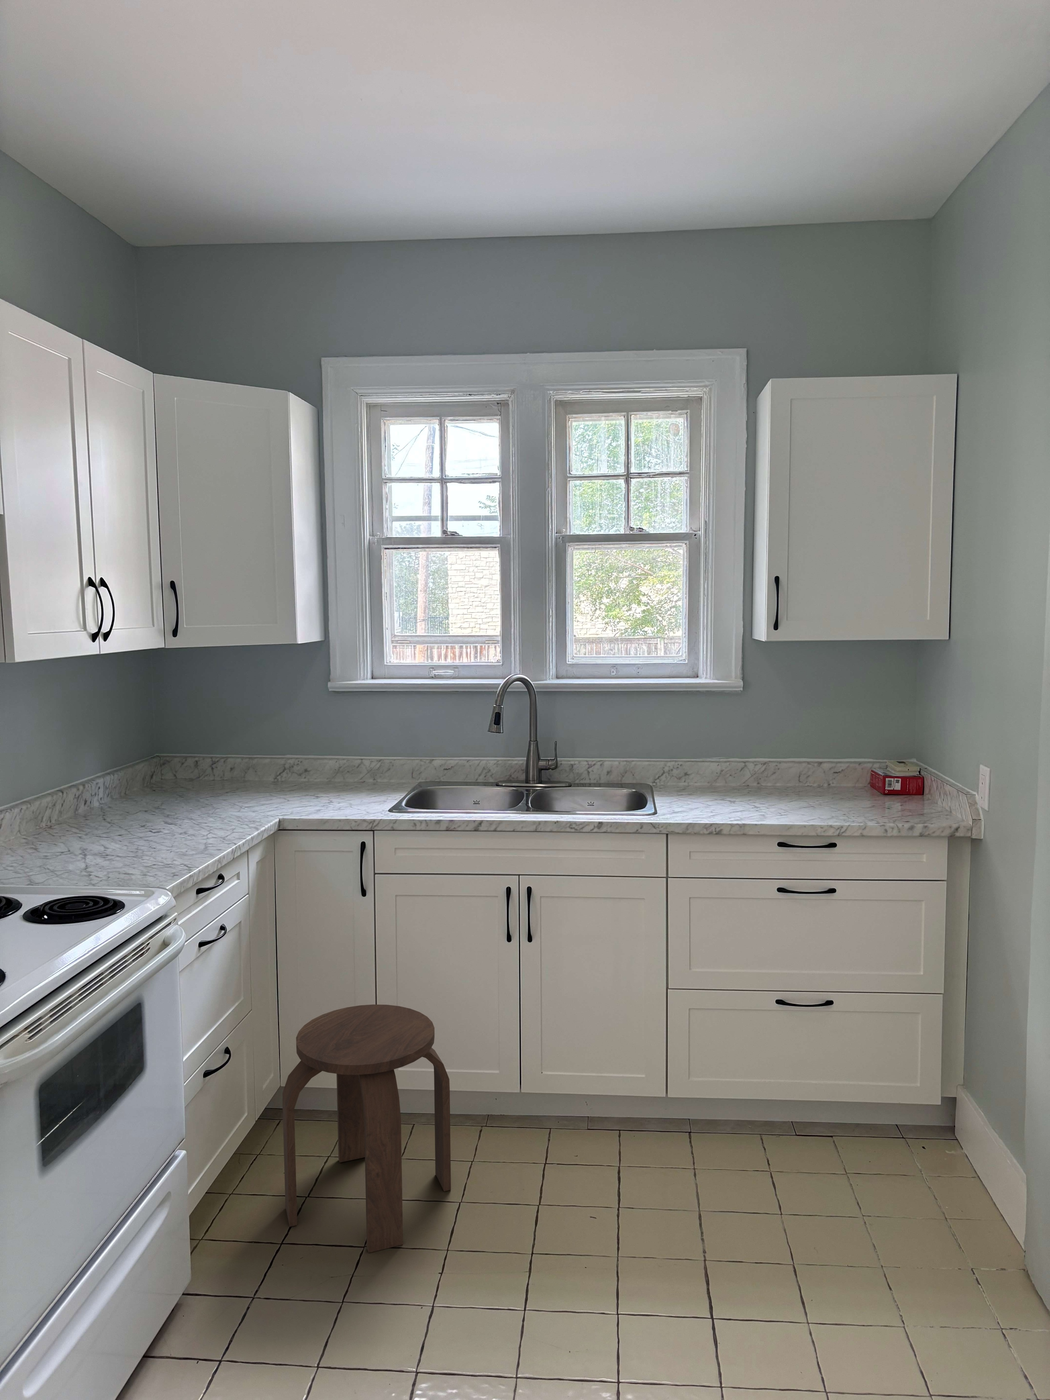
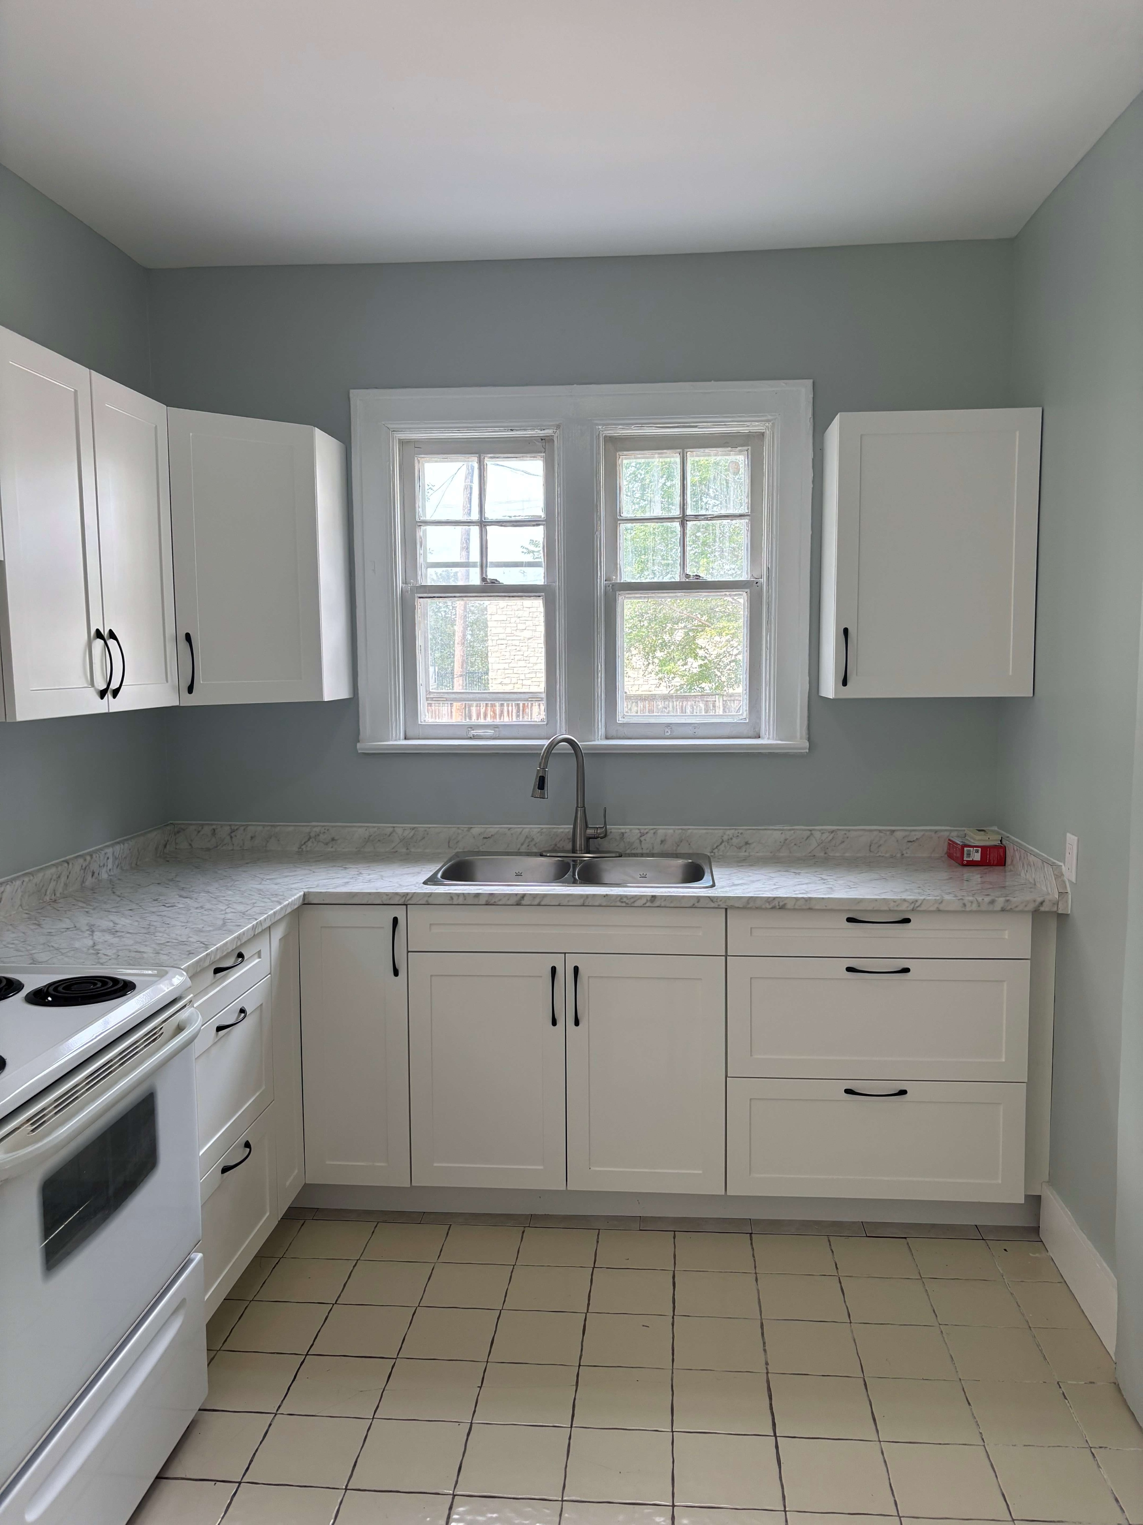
- stool (367, 1116)
